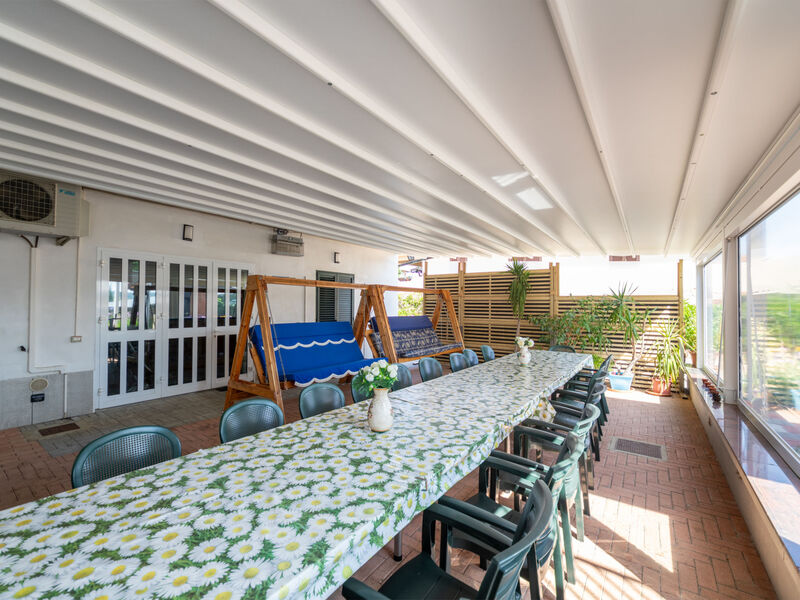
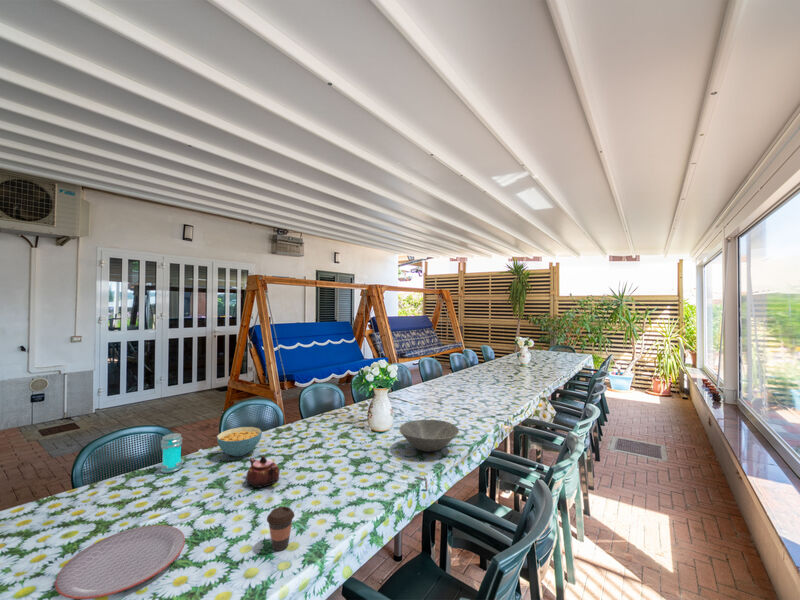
+ jar (171, 451)
+ teapot (263, 469)
+ plate (125, 560)
+ cereal bowl (239, 443)
+ bowl (428, 438)
+ coffee cup (280, 528)
